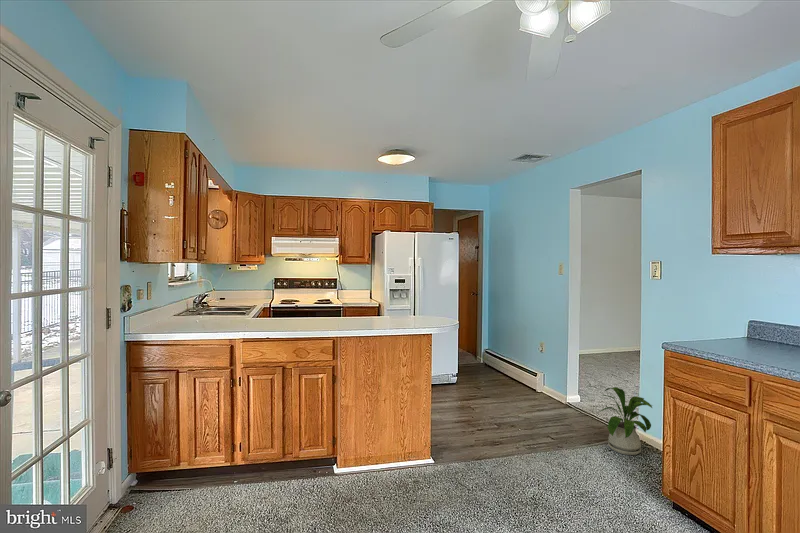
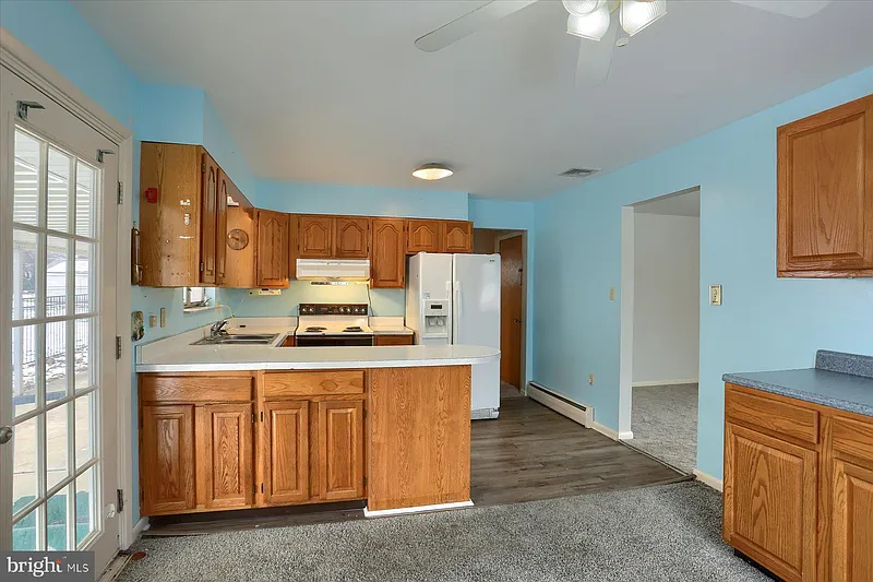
- house plant (631, 417)
